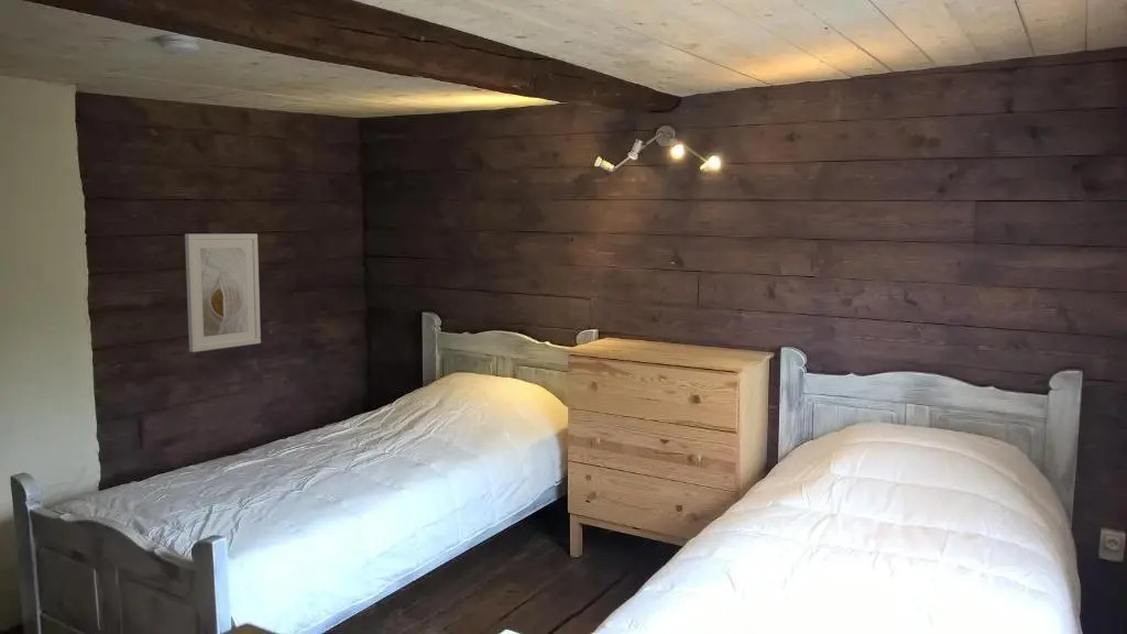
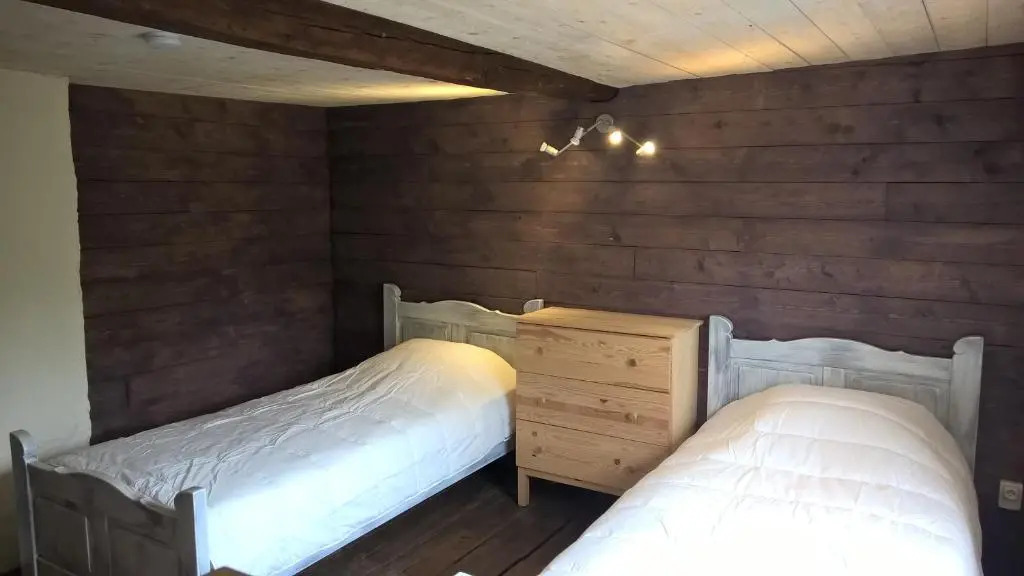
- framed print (223, 291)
